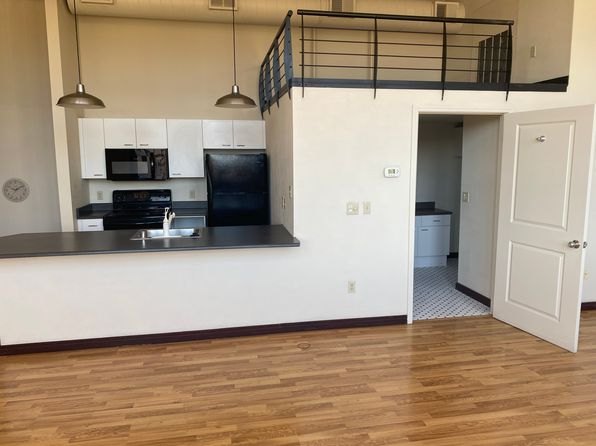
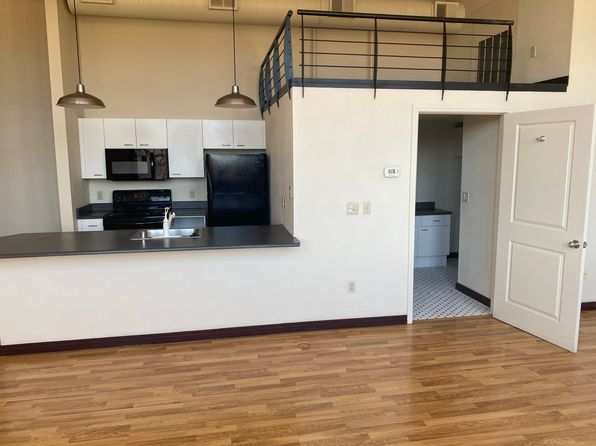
- wall clock (15, 190)
